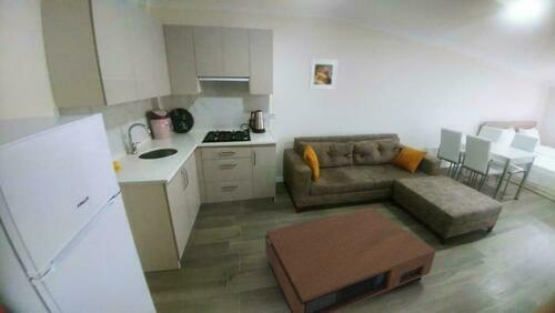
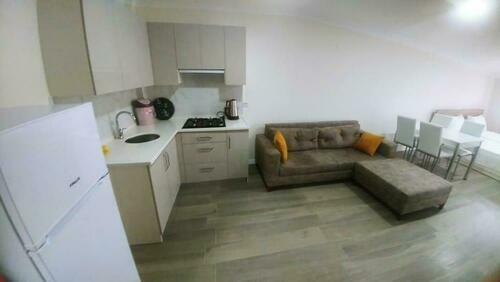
- coffee table (343, 254)
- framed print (323, 74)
